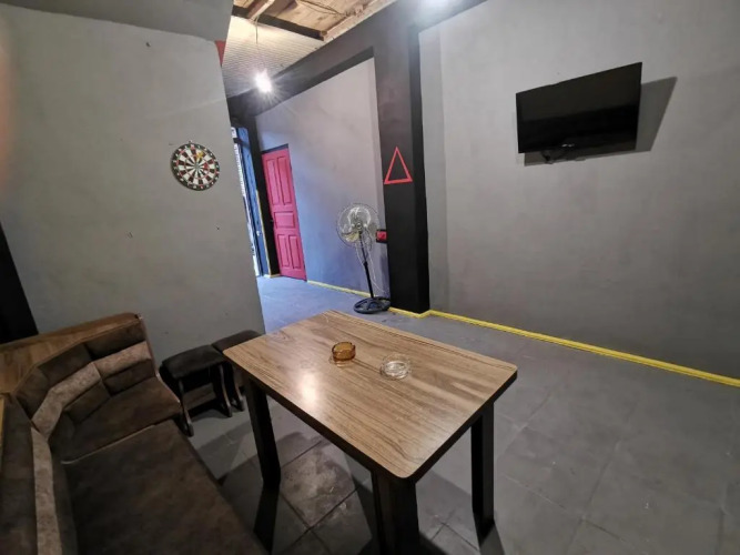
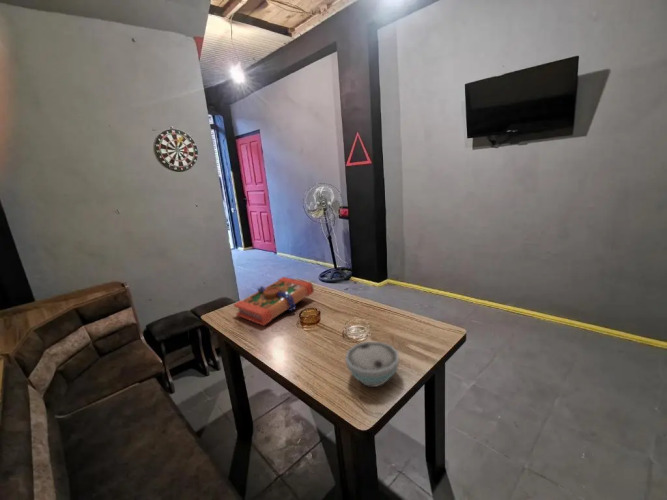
+ book (275, 298)
+ bowl (372, 364)
